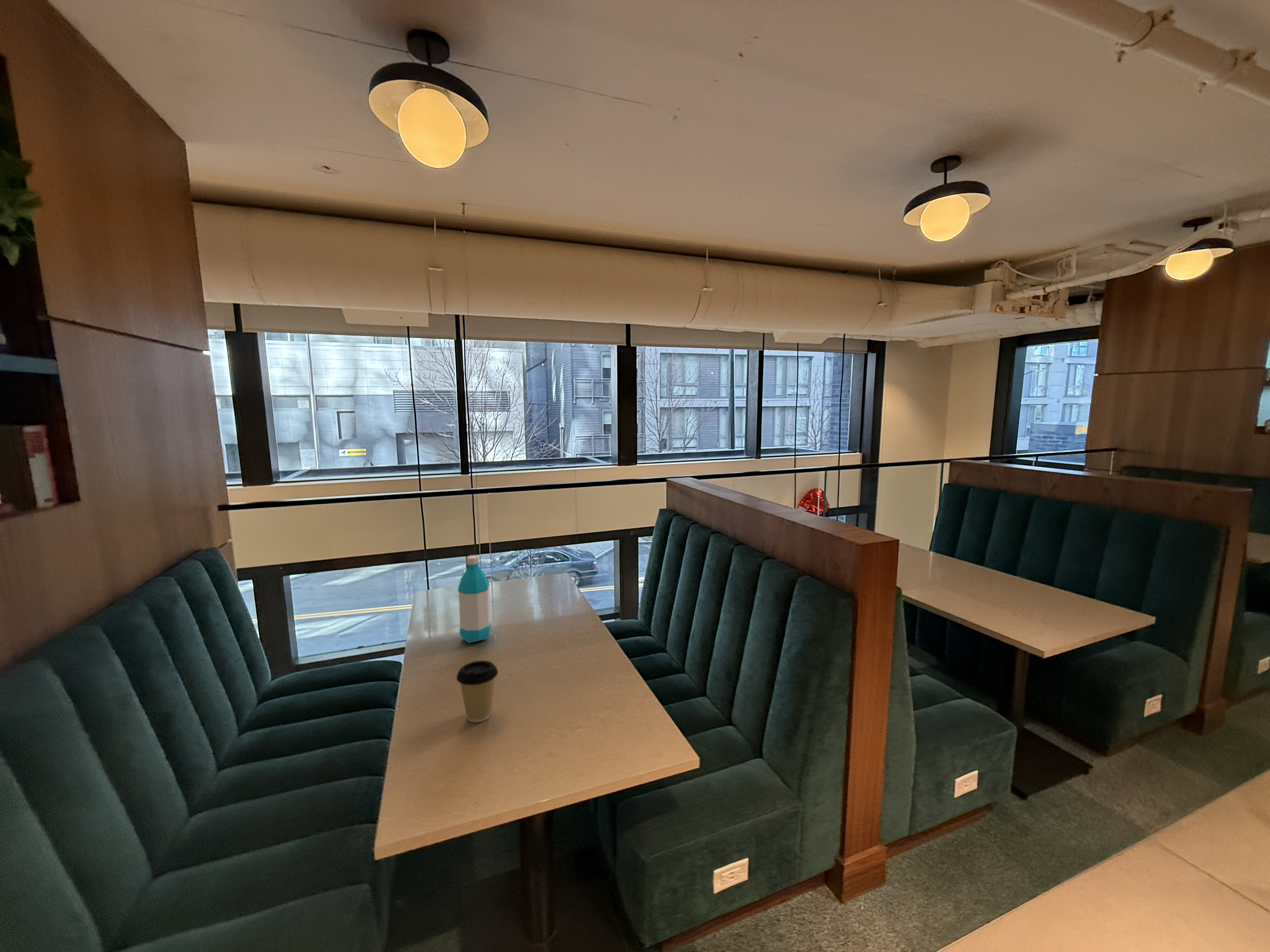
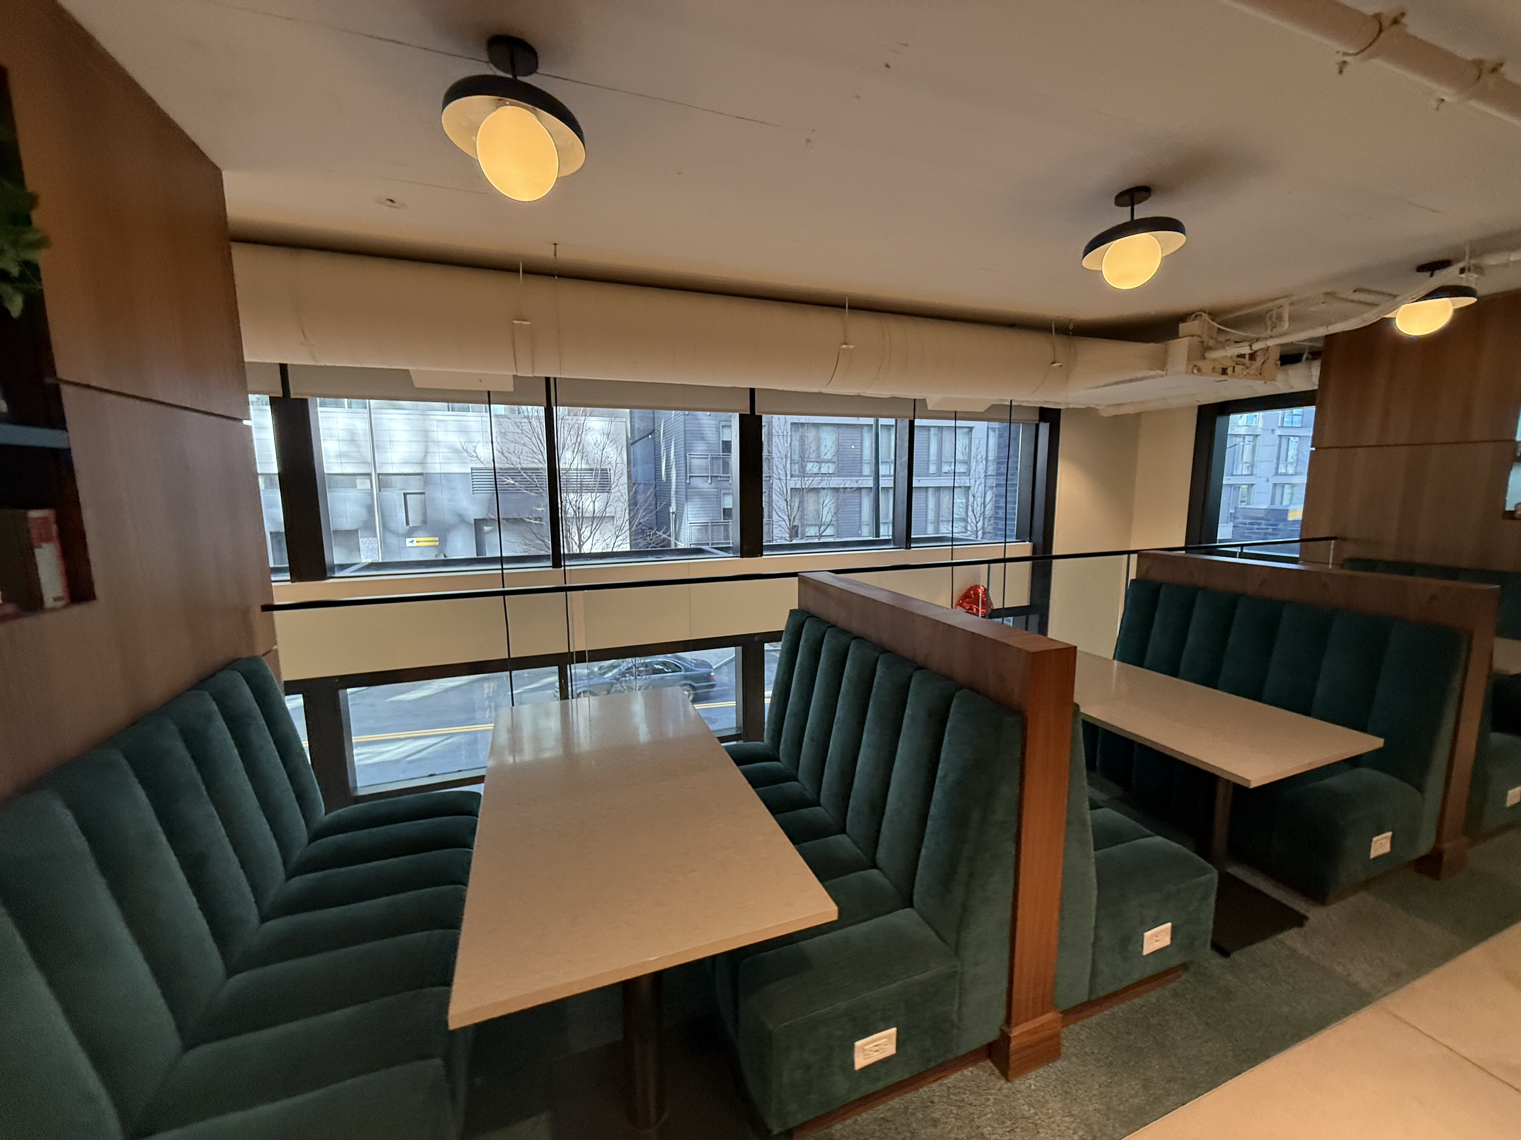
- water bottle (474, 598)
- coffee cup (478, 691)
